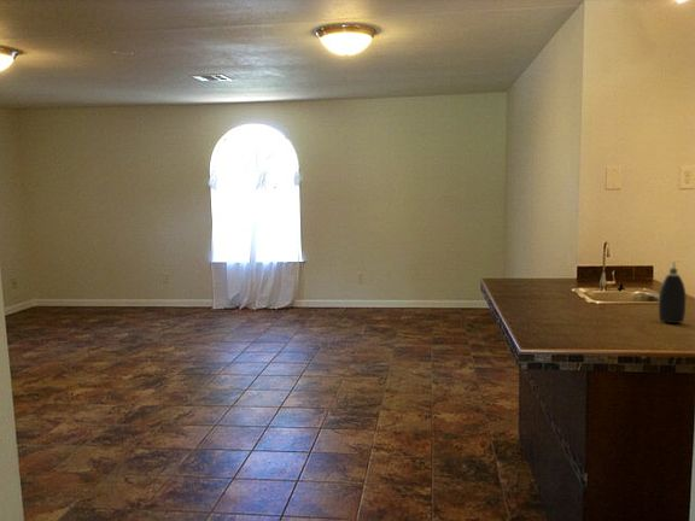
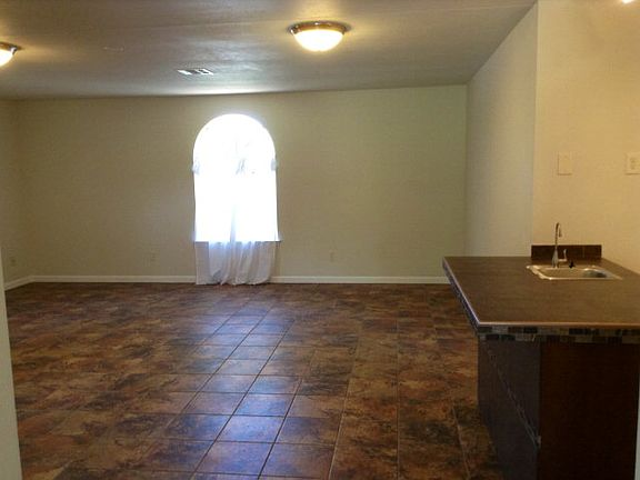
- soap dispenser (672, 292)
